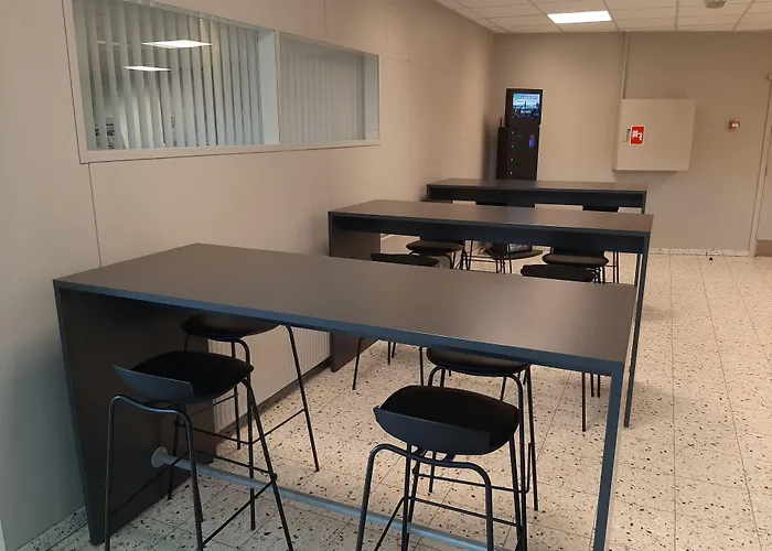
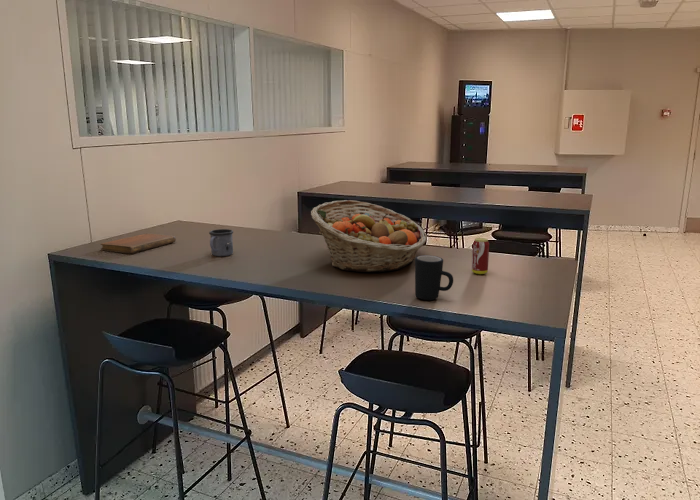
+ fruit basket (369, 233)
+ beverage can (480, 256)
+ mug (434, 278)
+ mug (219, 243)
+ notebook (139, 242)
